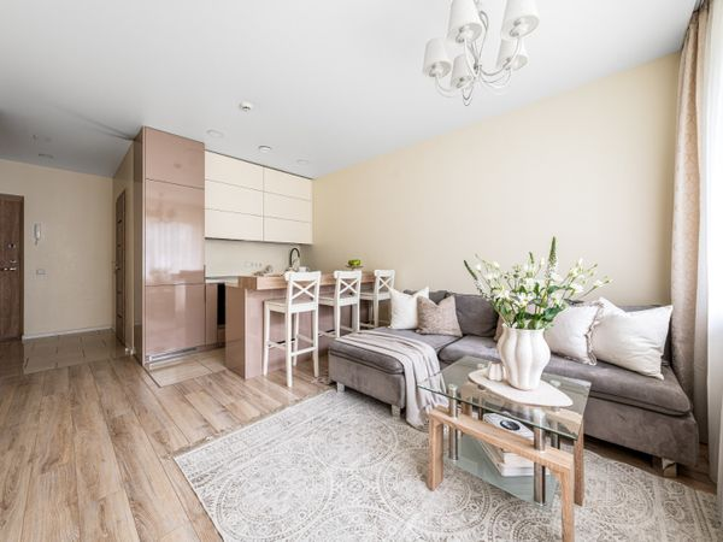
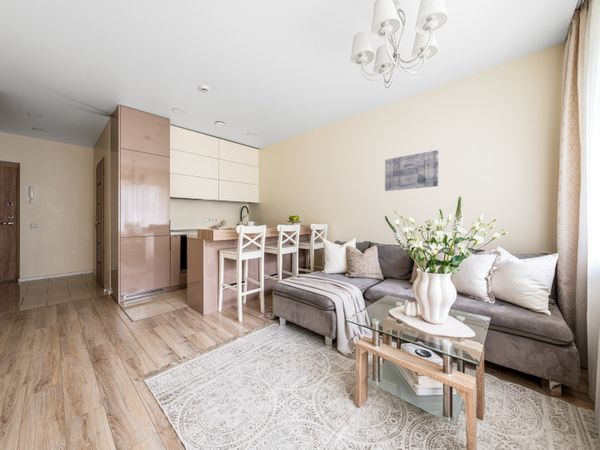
+ wall art (409, 172)
